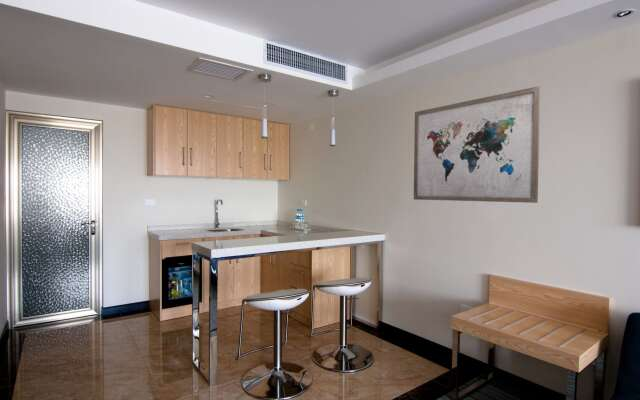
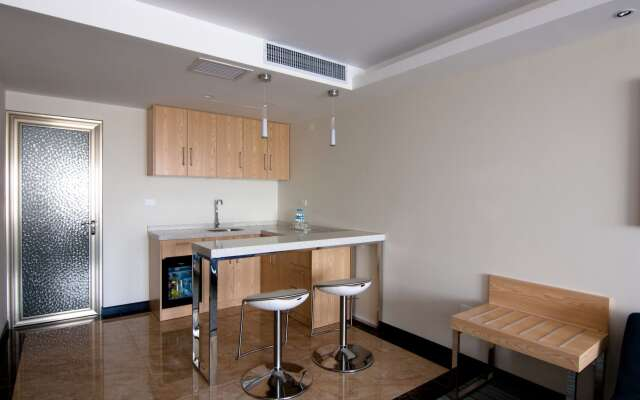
- wall art (467, 151)
